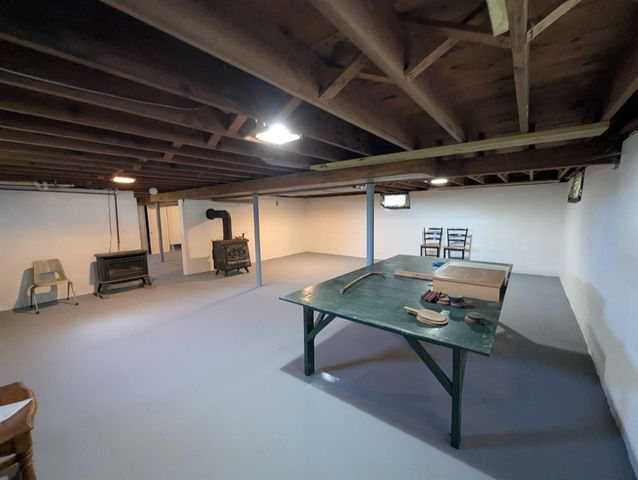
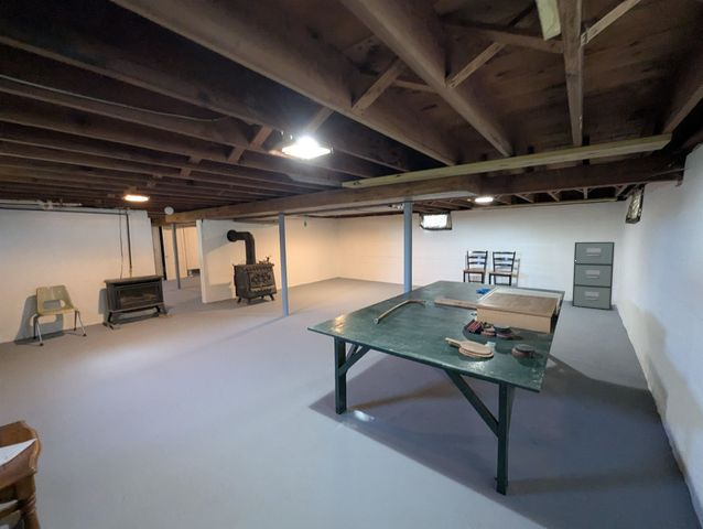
+ filing cabinet (592, 273)
